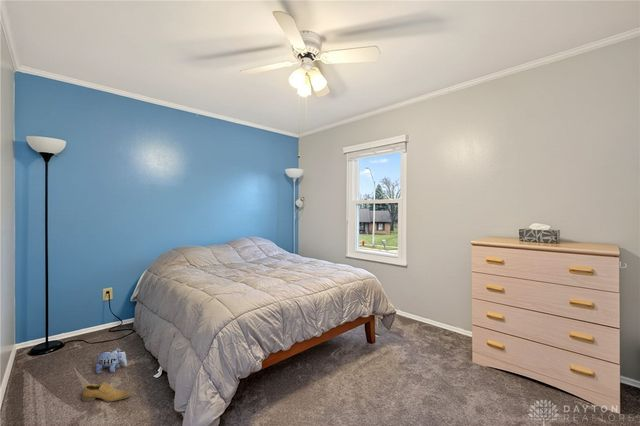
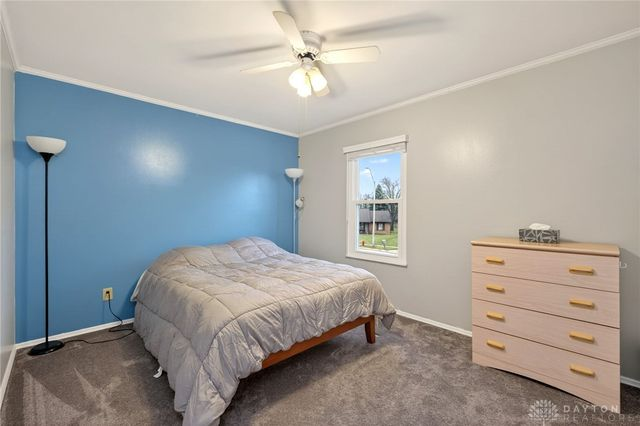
- shoe (107, 389)
- plush toy (111, 360)
